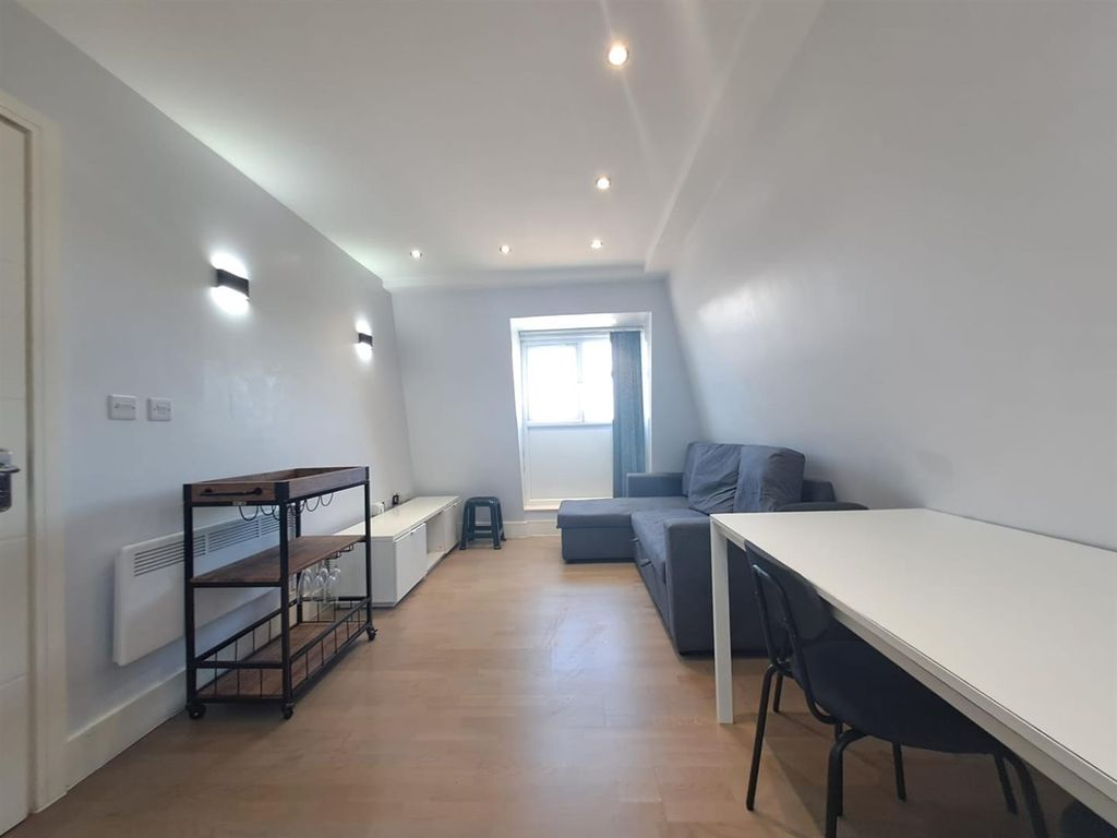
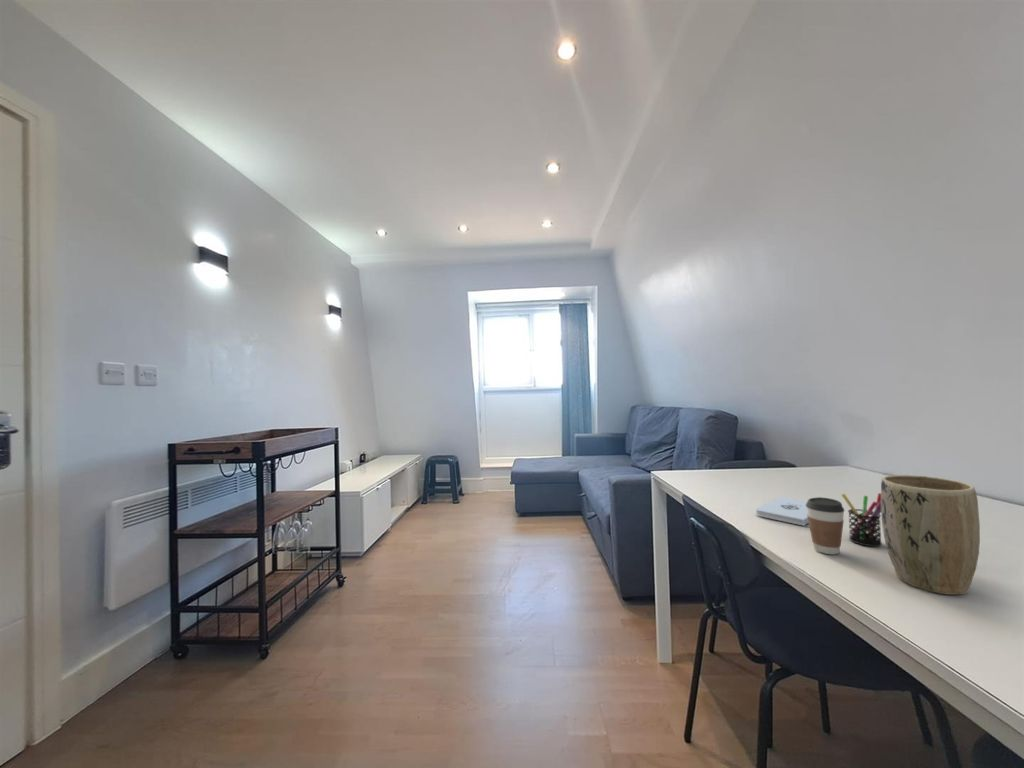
+ plant pot (928, 532)
+ pen holder (866, 516)
+ notepad (791, 509)
+ coffee cup (825, 525)
